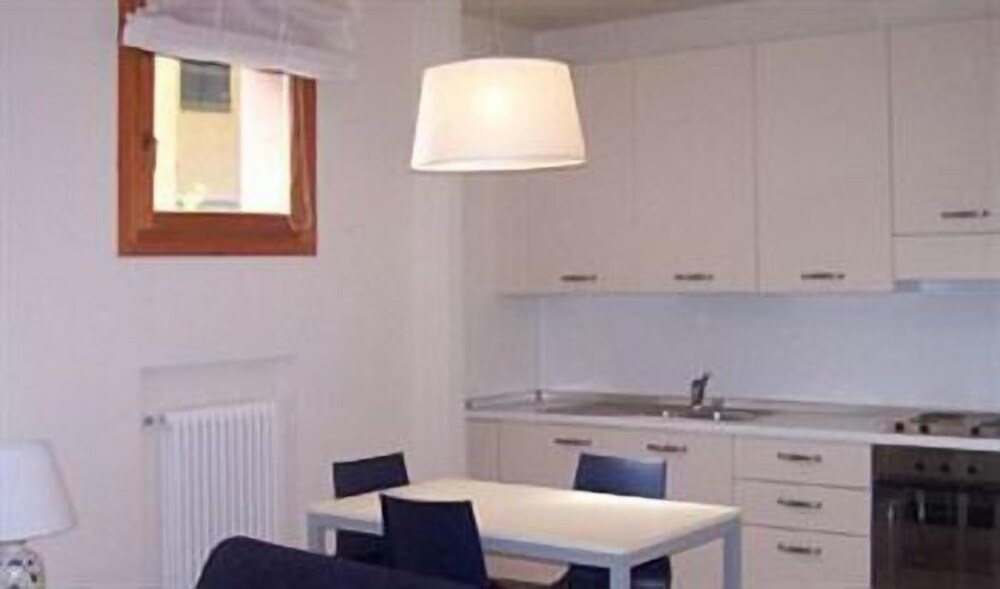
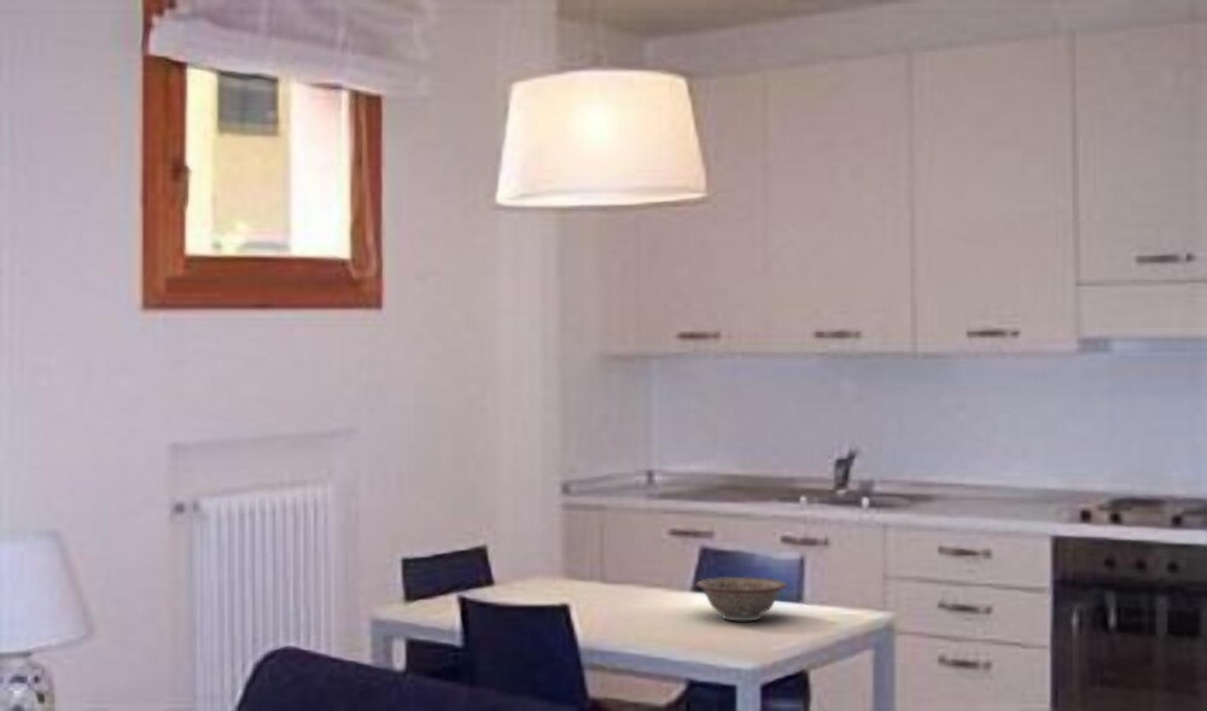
+ decorative bowl (741, 600)
